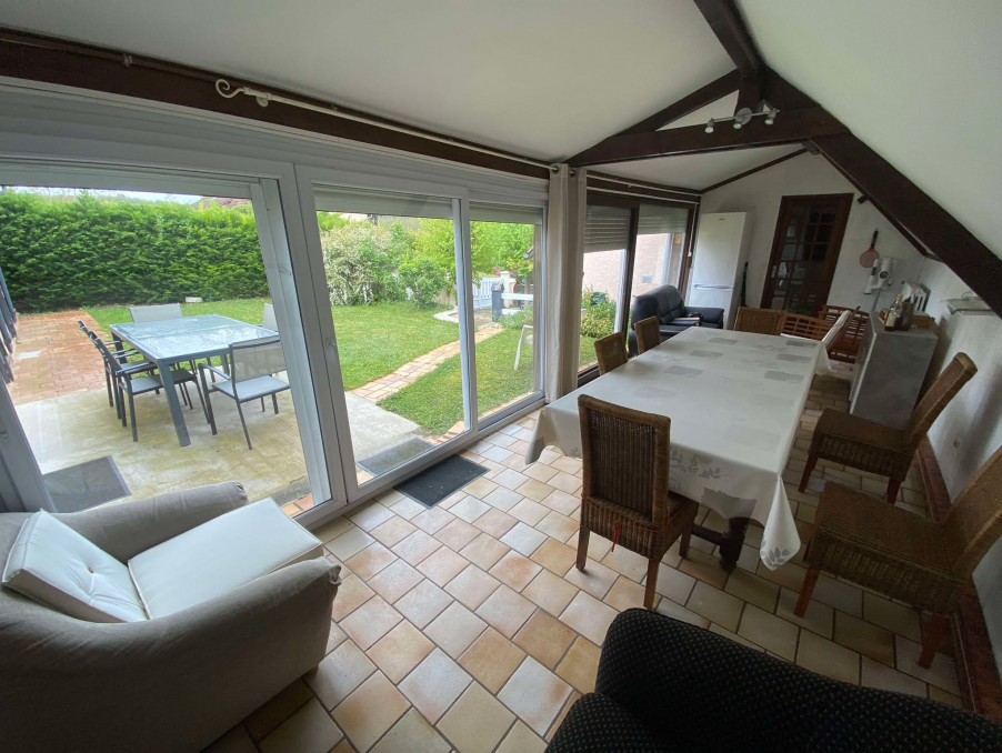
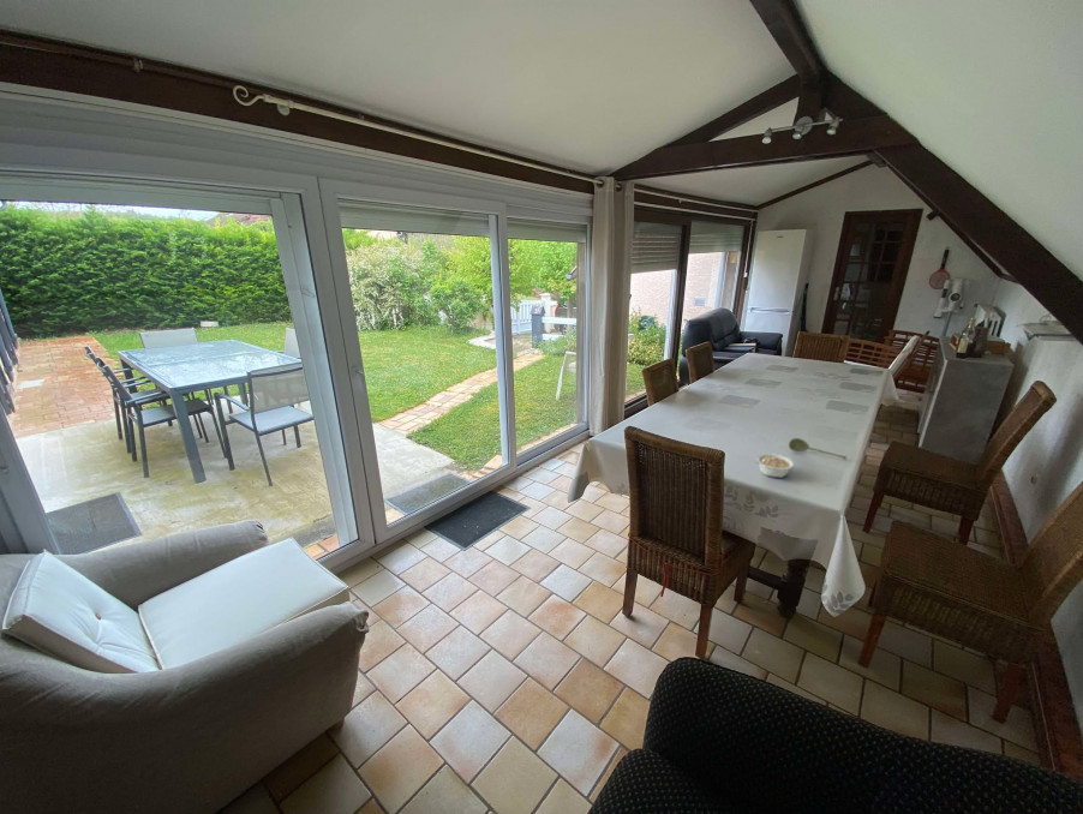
+ legume (773, 466)
+ soupspoon (816, 449)
